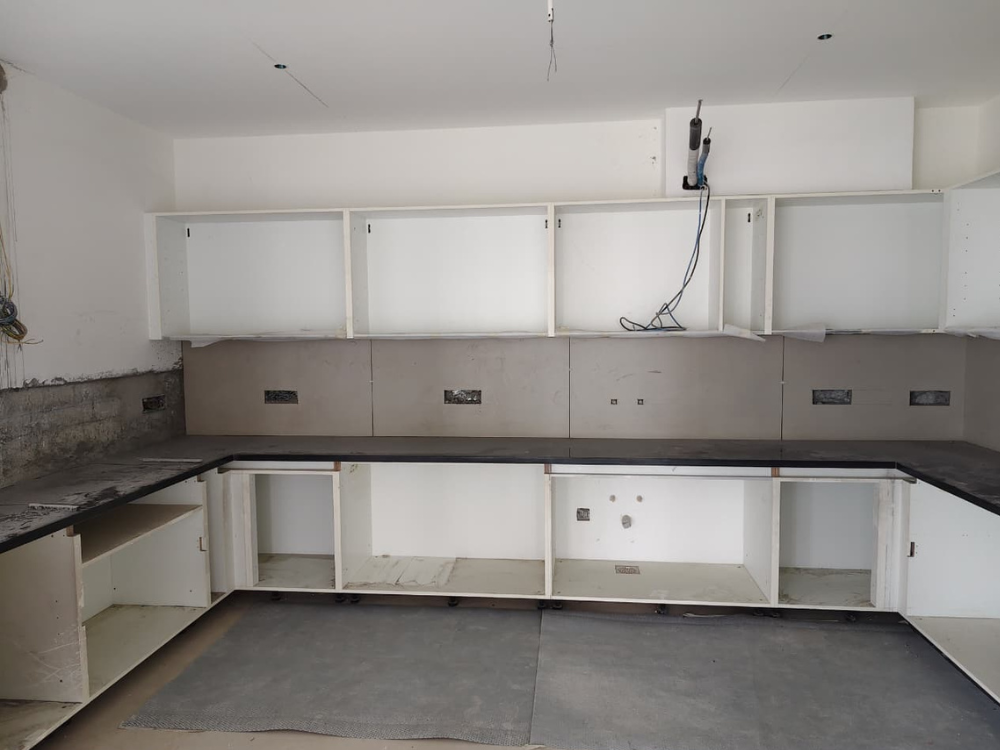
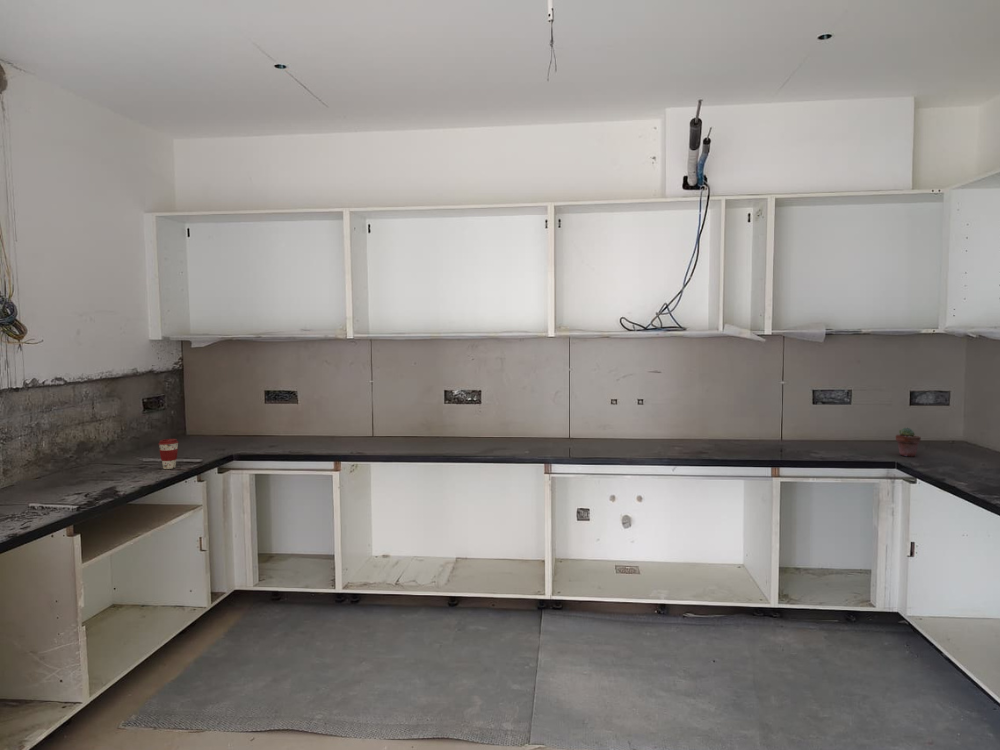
+ potted succulent (907, 441)
+ coffee cup (168, 453)
